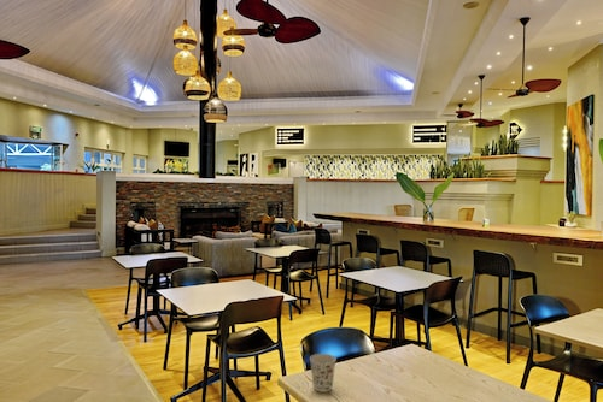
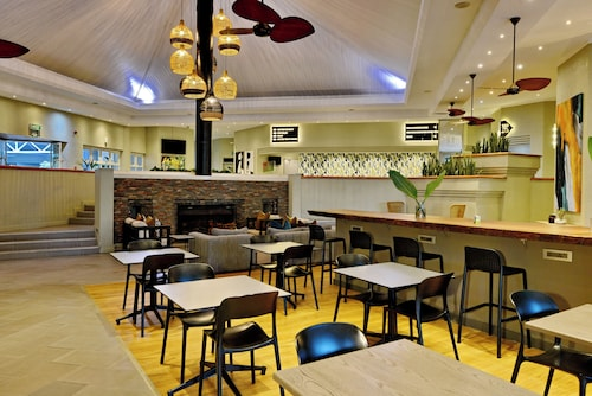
- cup (322, 373)
